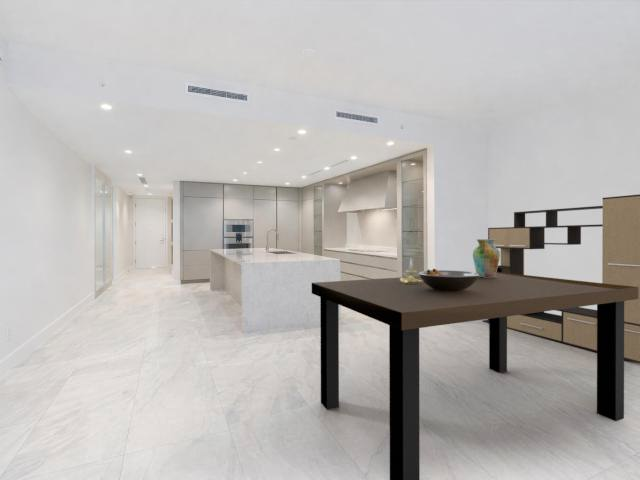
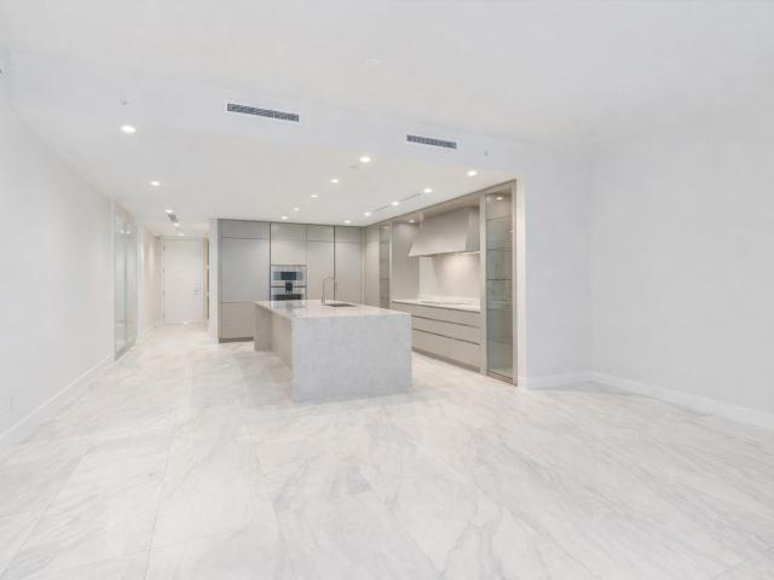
- fruit bowl (448, 278)
- vase (486, 258)
- media console (558, 244)
- candle holder (410, 269)
- dining table (489, 347)
